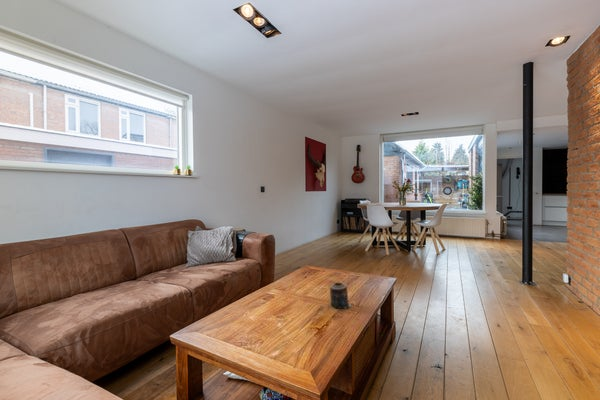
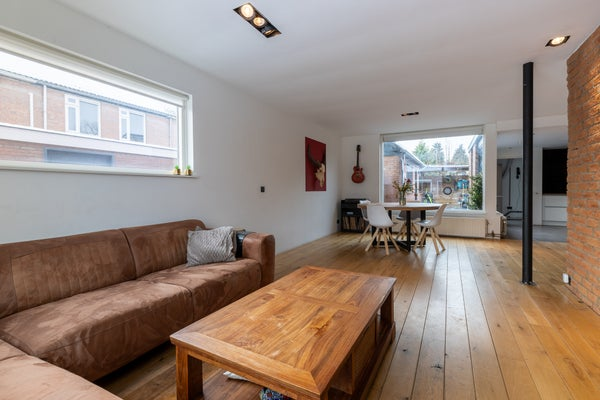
- candle (340, 293)
